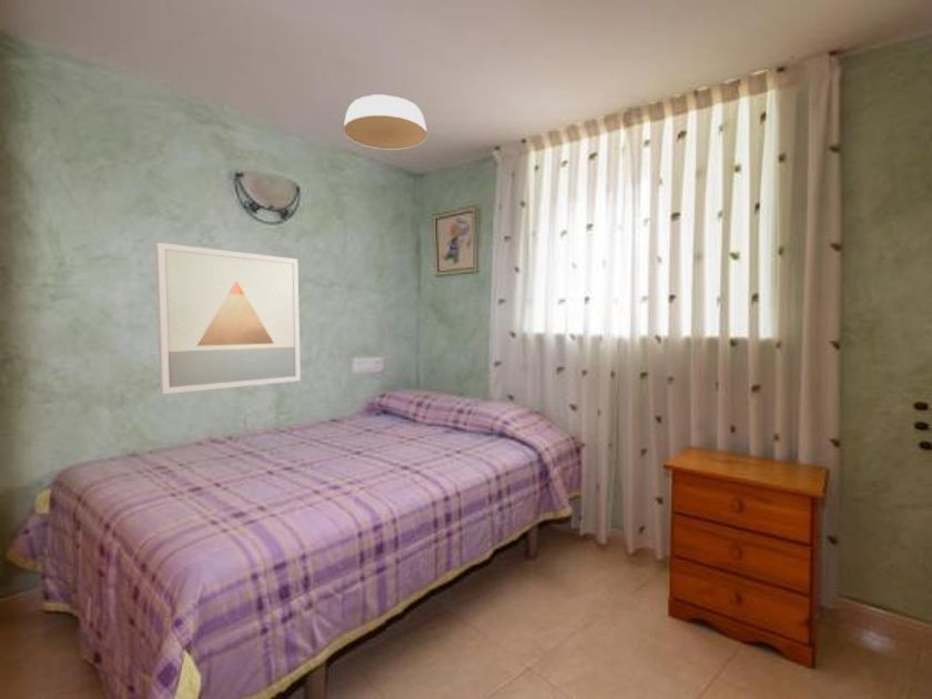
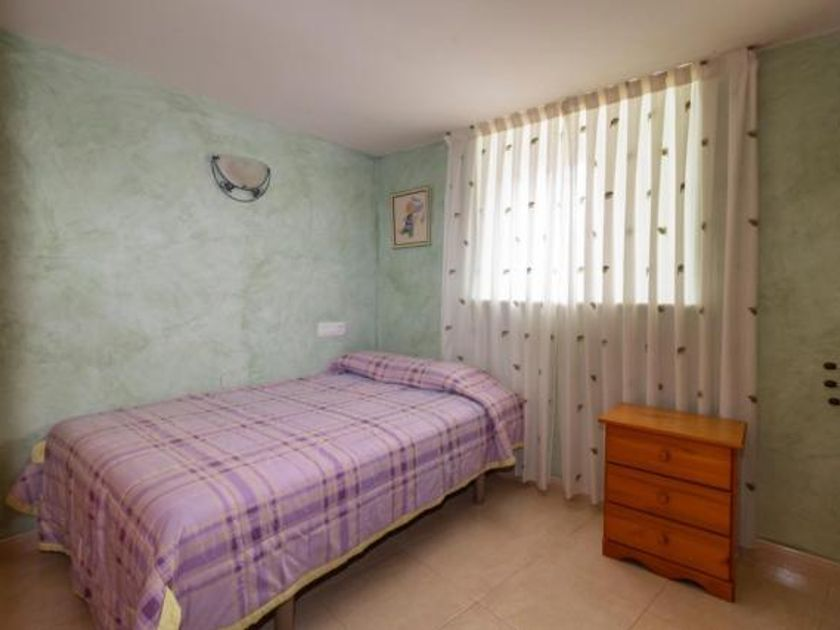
- ceiling light (385, 121)
- wall art (235, 320)
